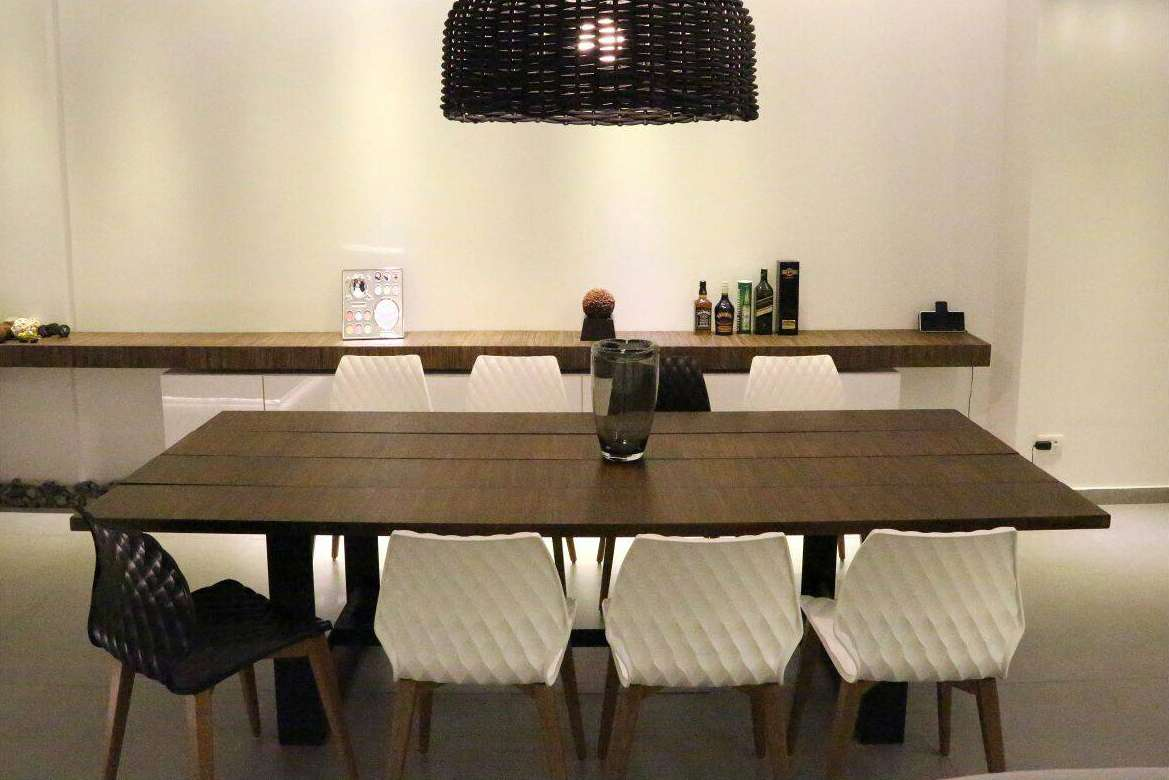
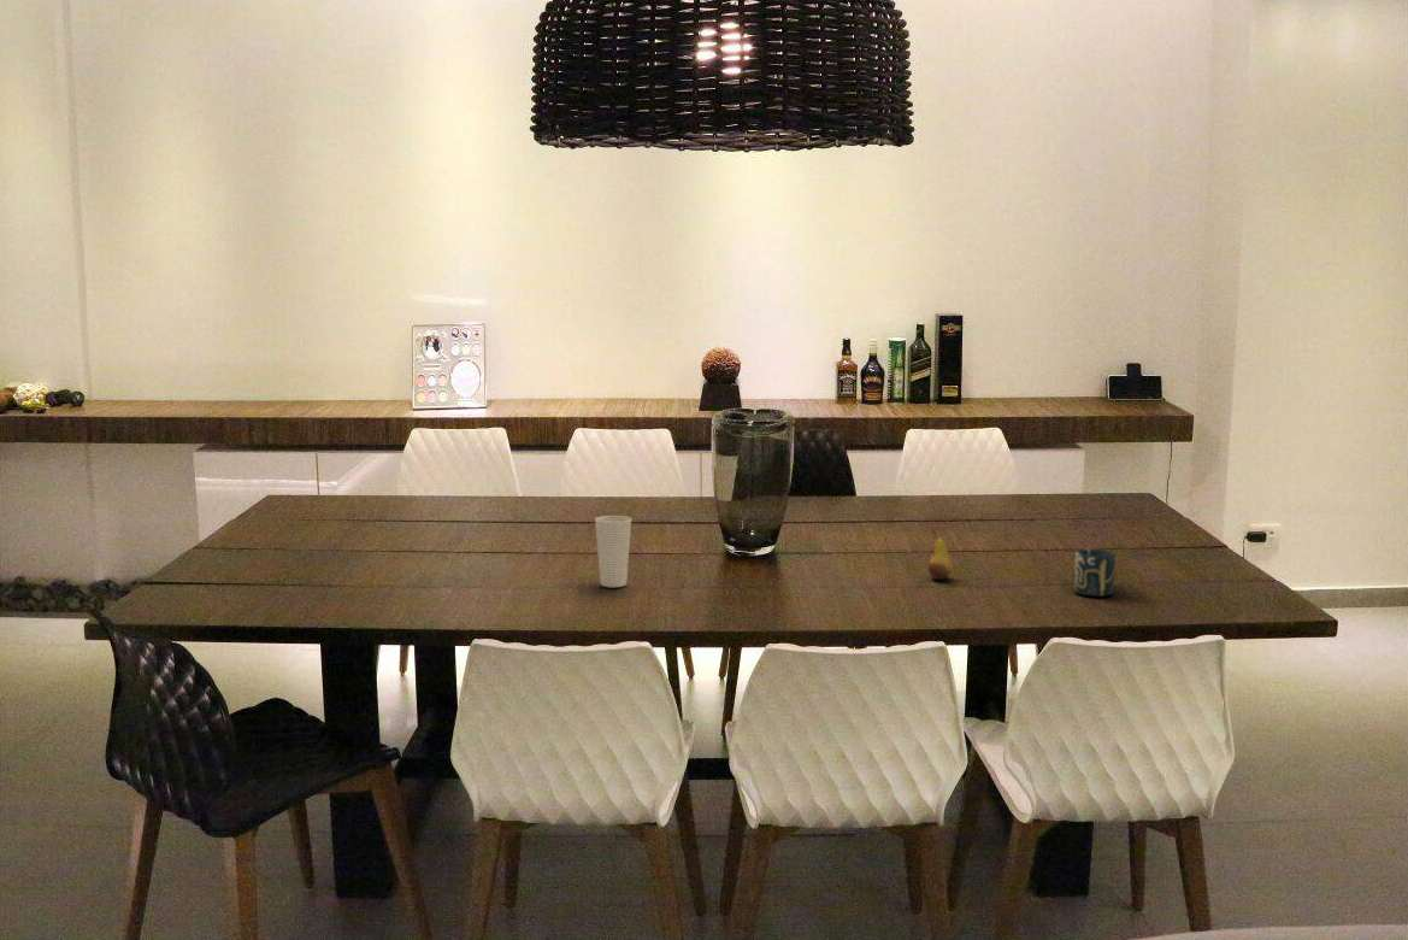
+ cup (613, 551)
+ cup (1097, 571)
+ fruit (941, 553)
